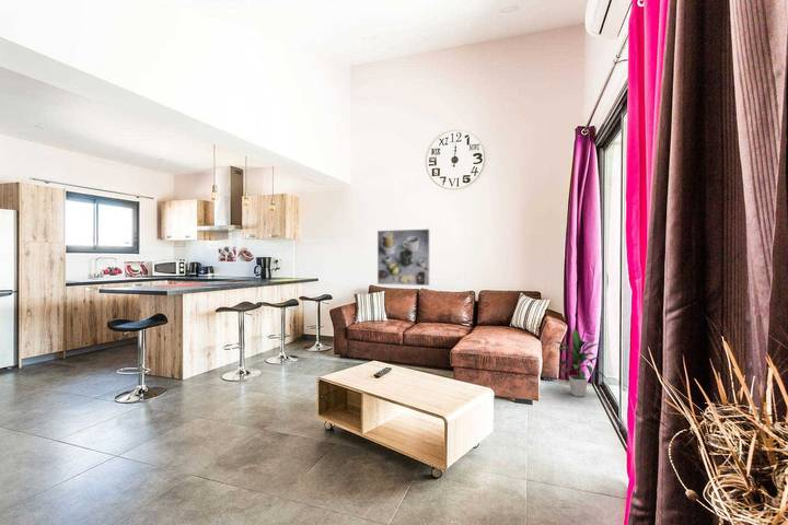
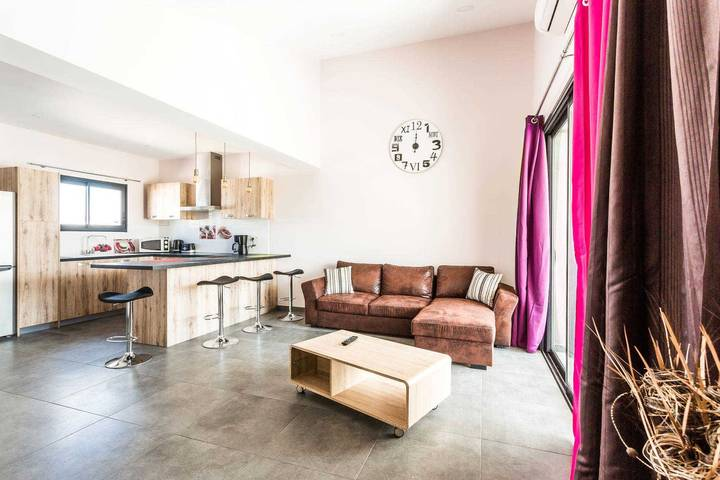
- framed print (403, 257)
- indoor plant (580, 362)
